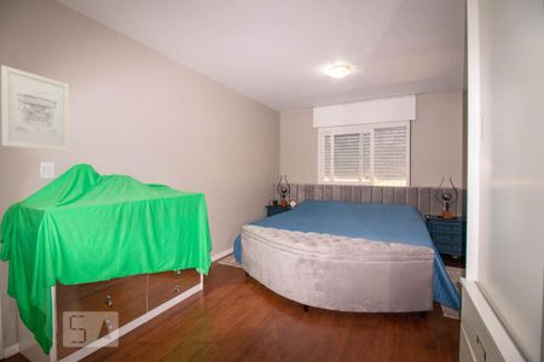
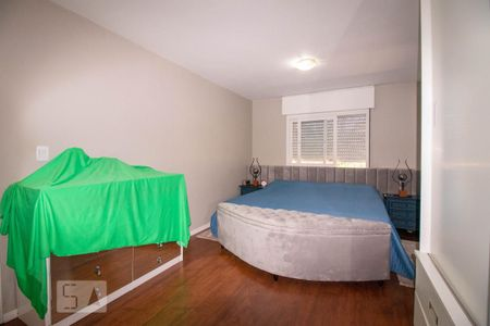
- wall art (37, 112)
